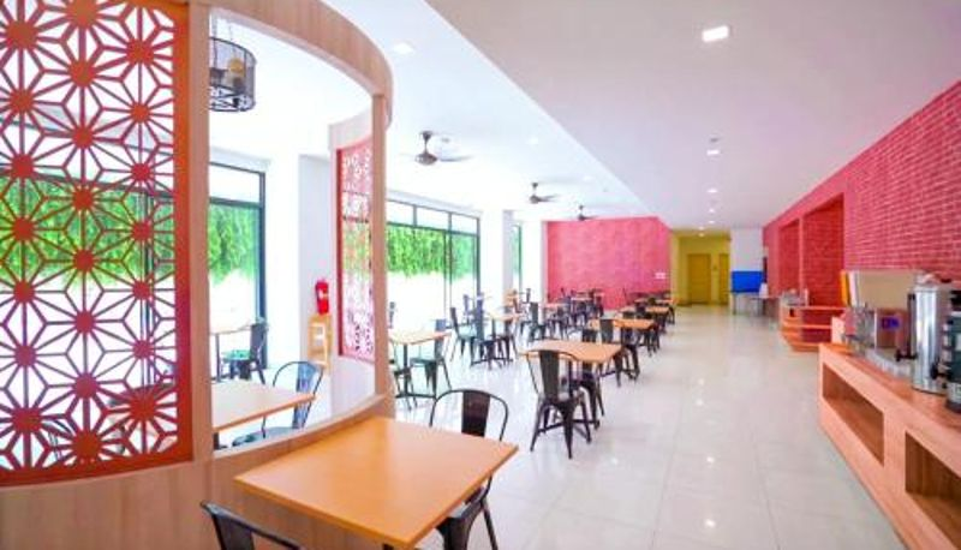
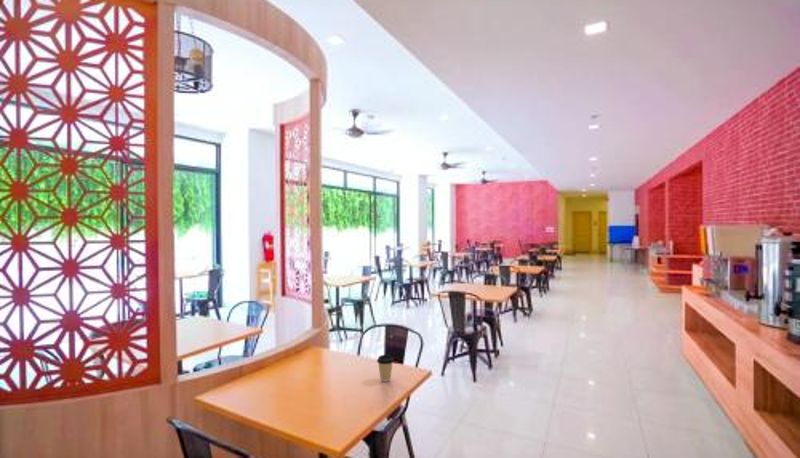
+ coffee cup (385, 368)
